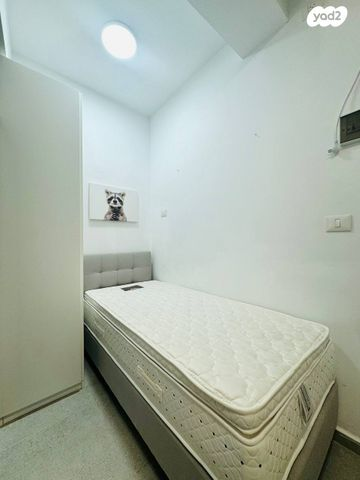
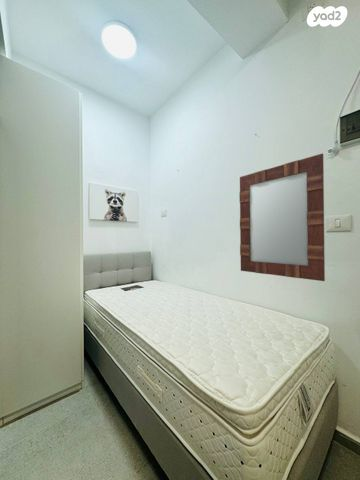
+ home mirror (275, 221)
